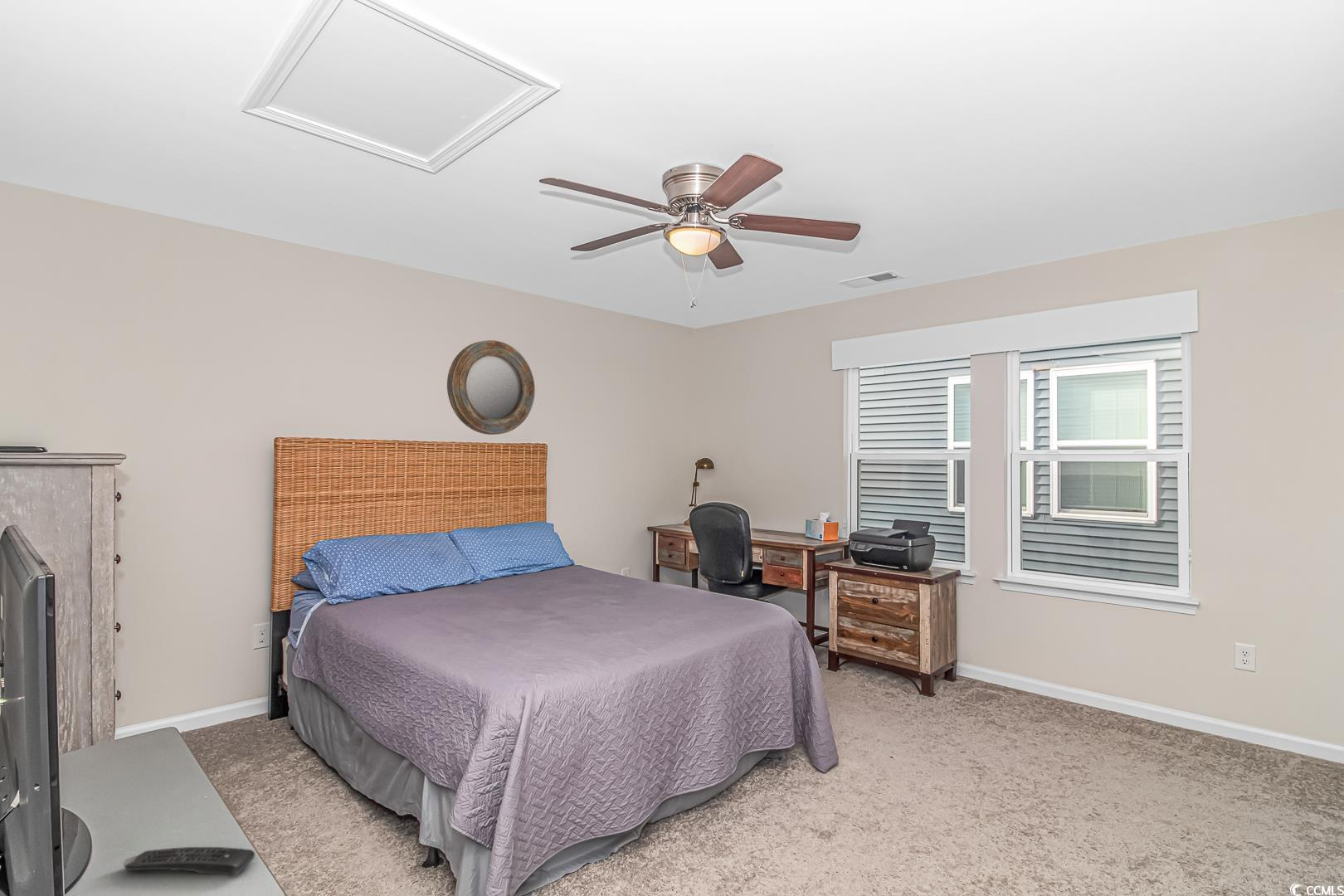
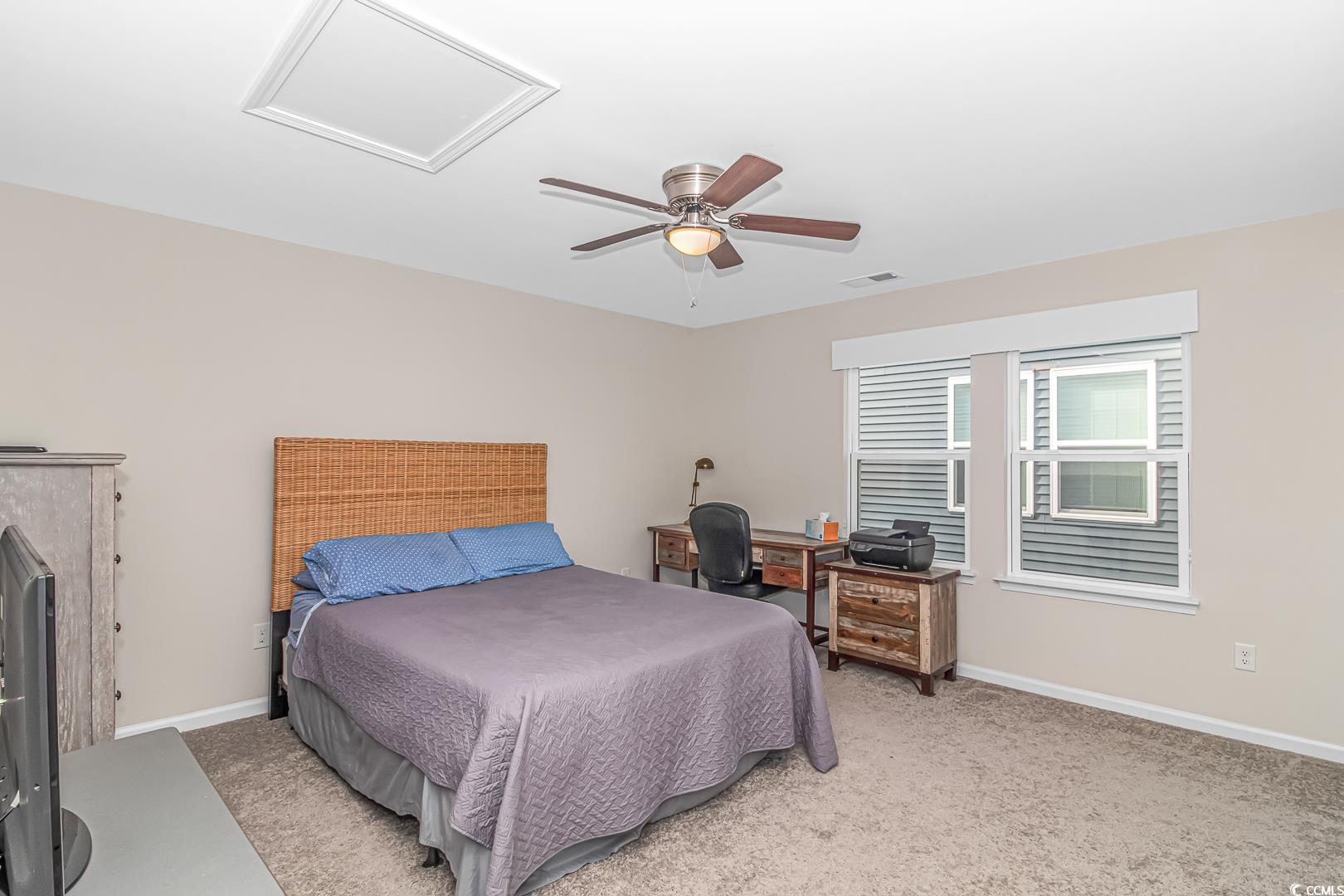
- remote control (186, 861)
- home mirror (493, 387)
